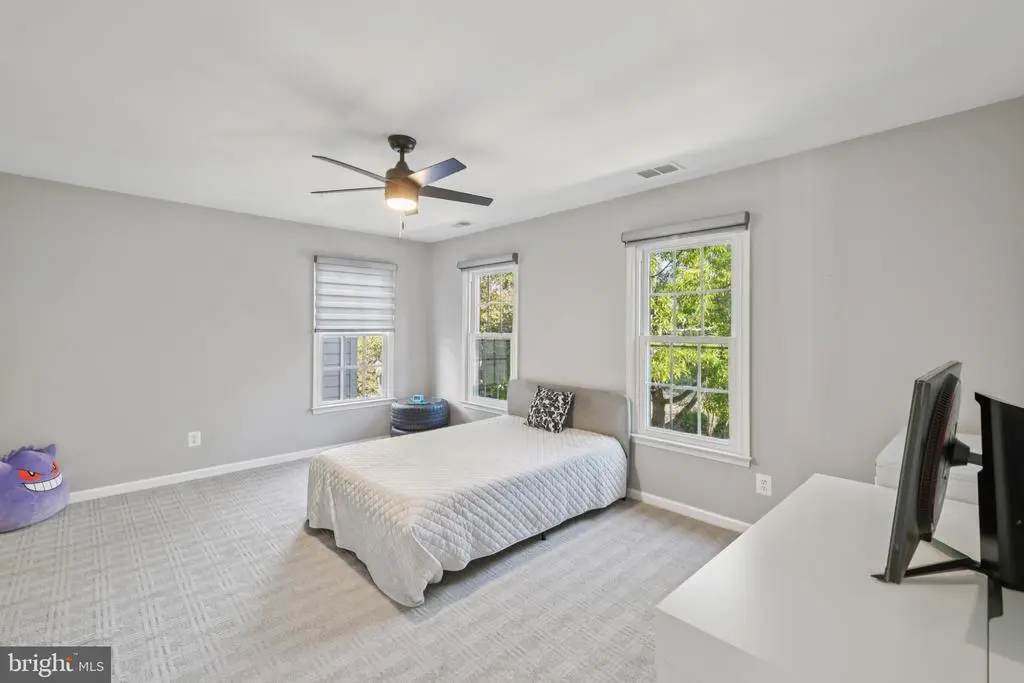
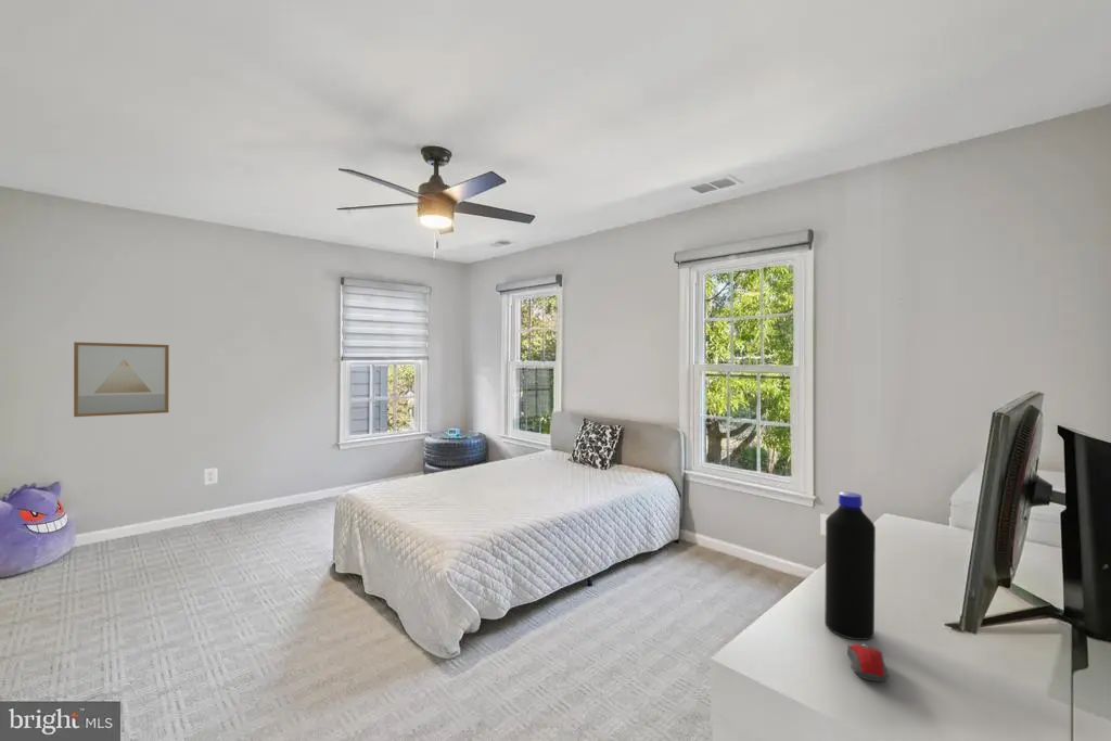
+ wall art (123, 379)
+ bottle (850, 561)
+ computer mouse (867, 659)
